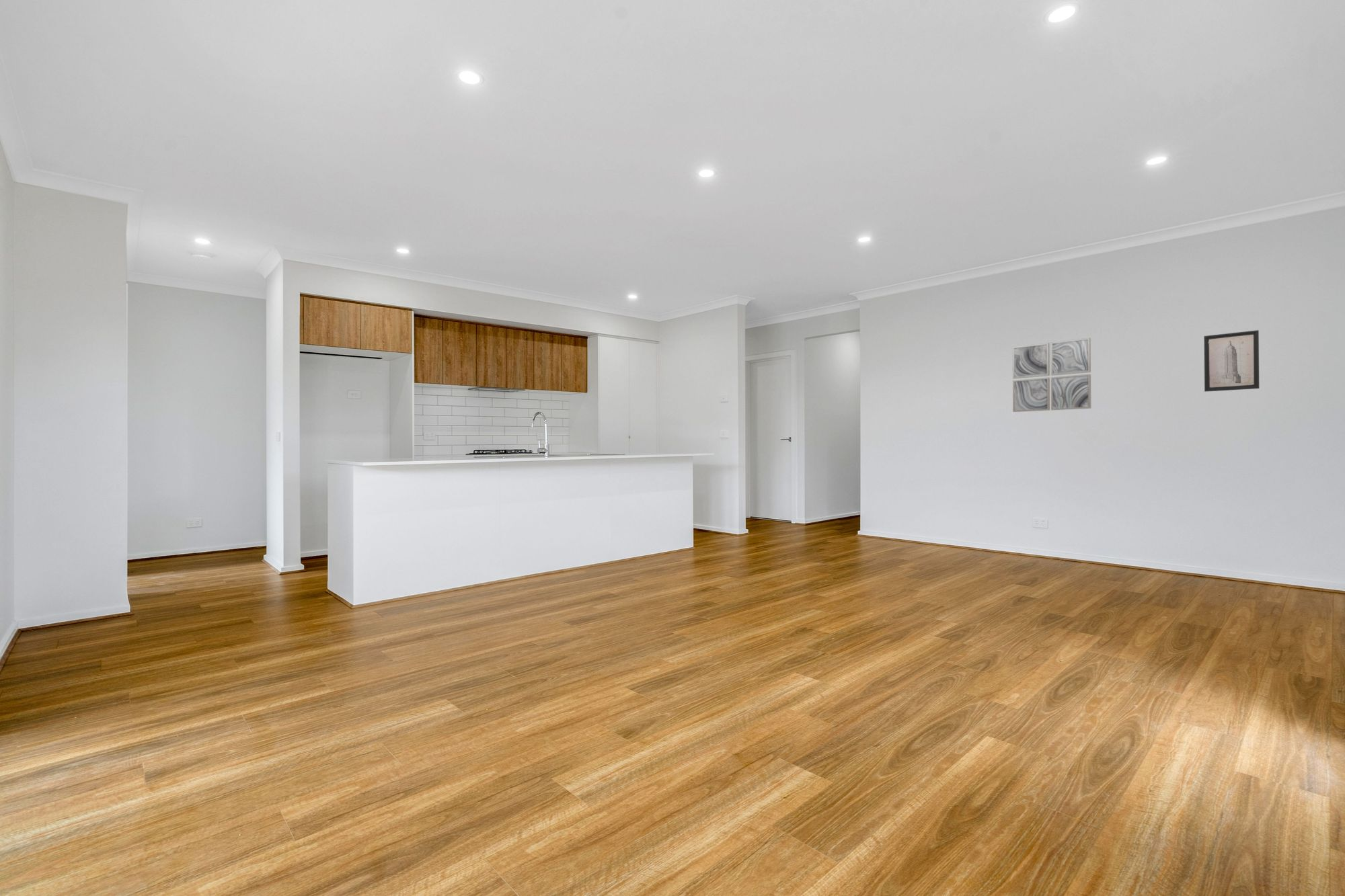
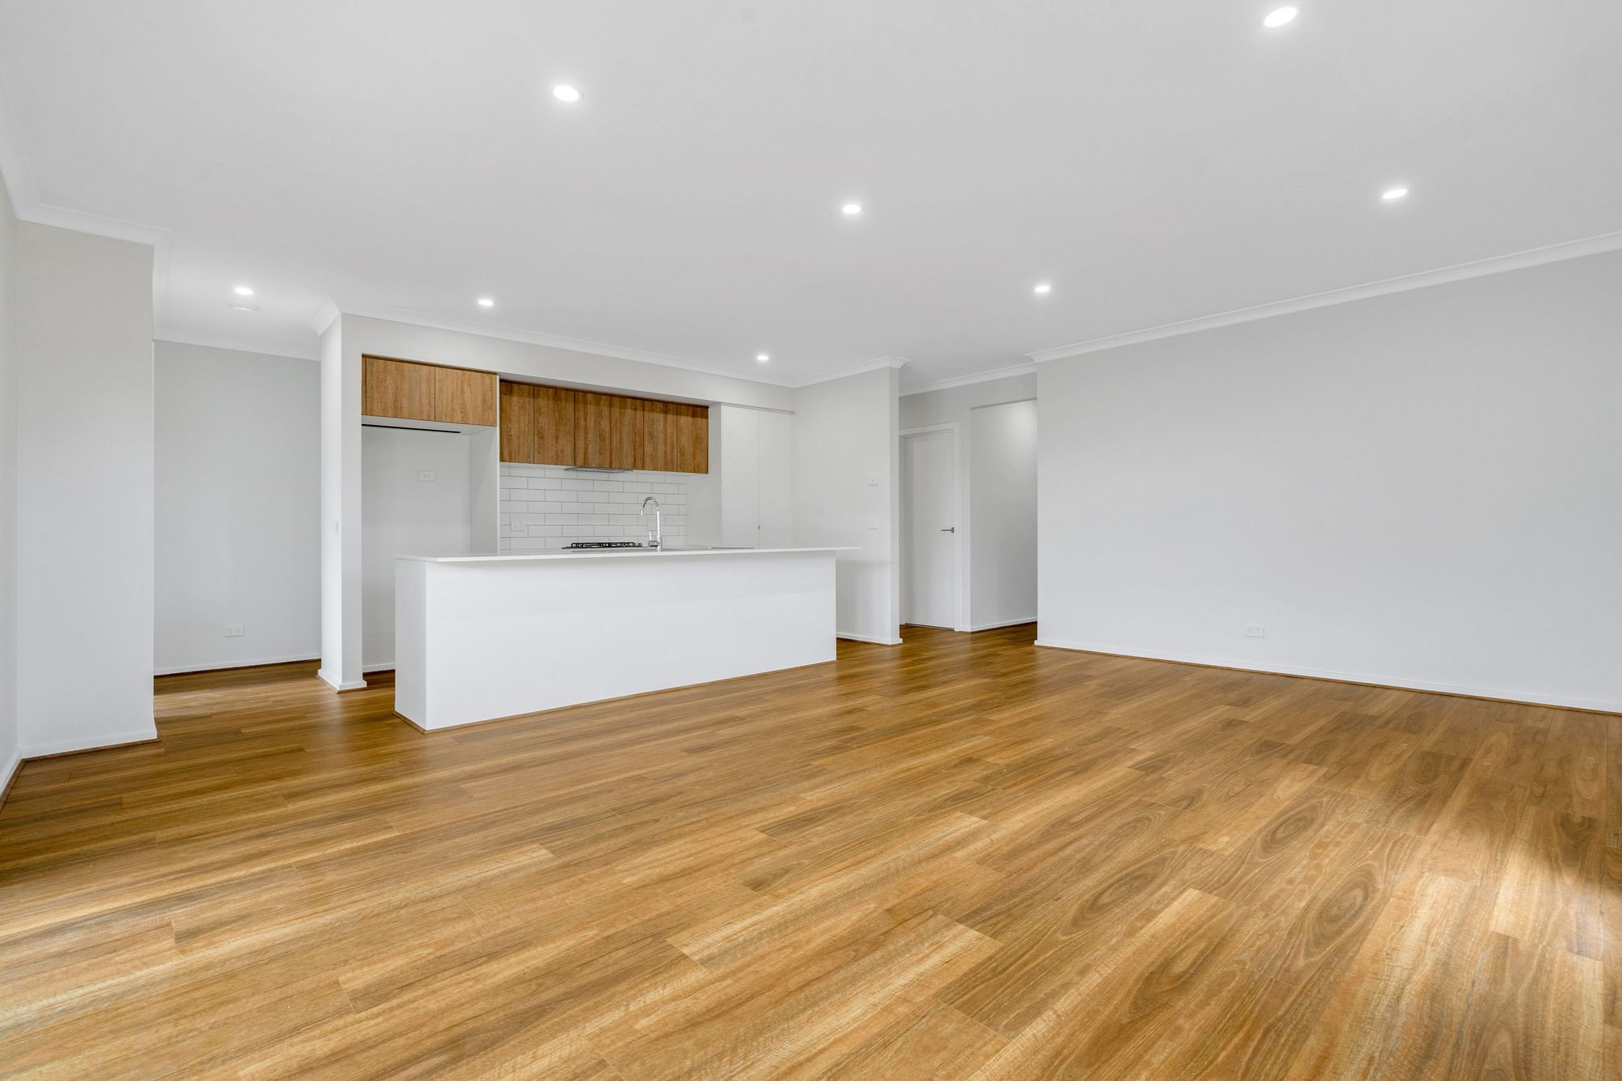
- wall art (1049, 375)
- wall art (1231, 362)
